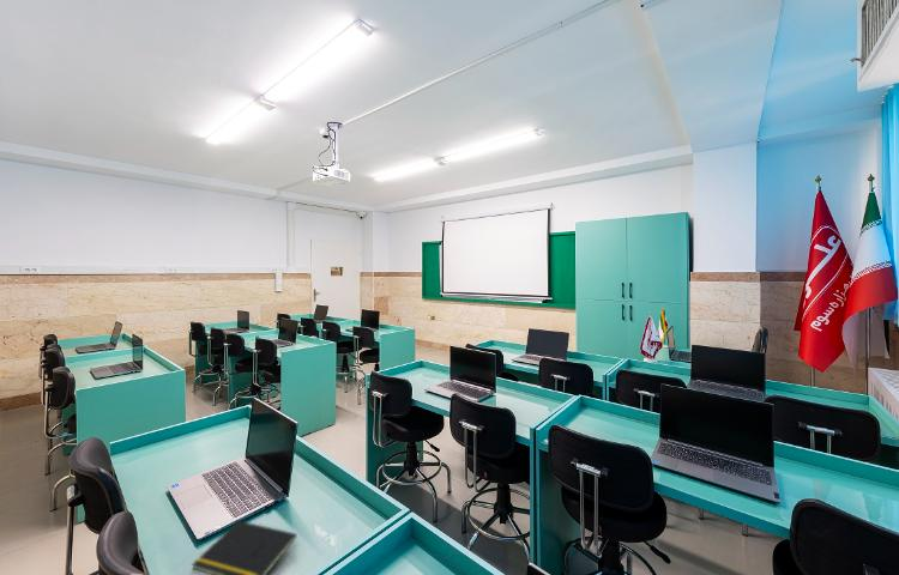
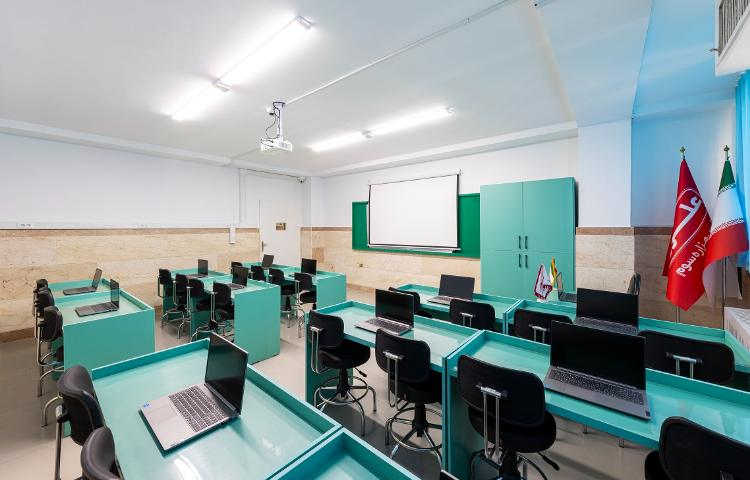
- notepad (246, 550)
